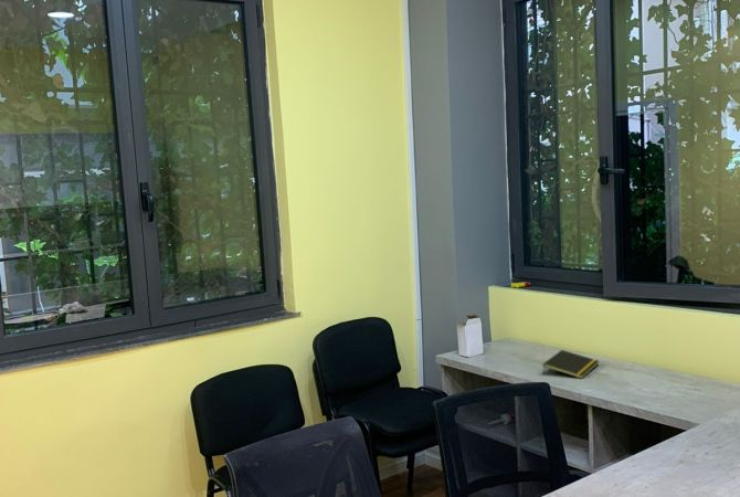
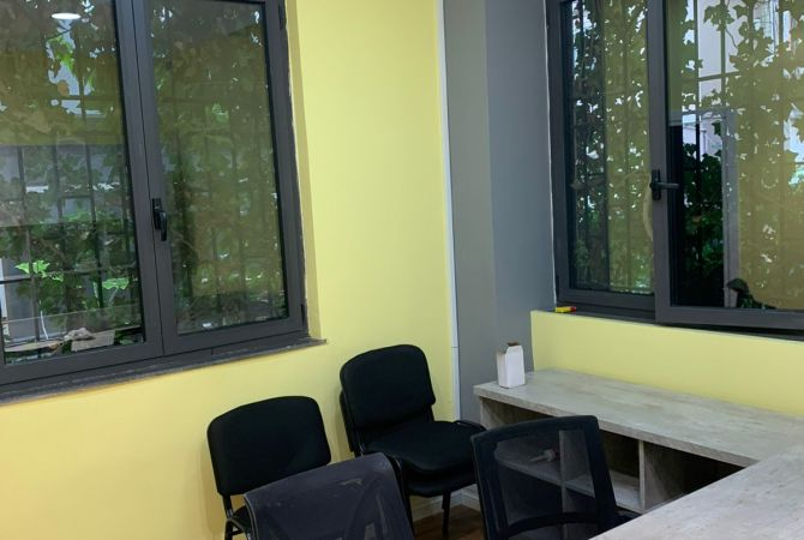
- notepad (571, 363)
